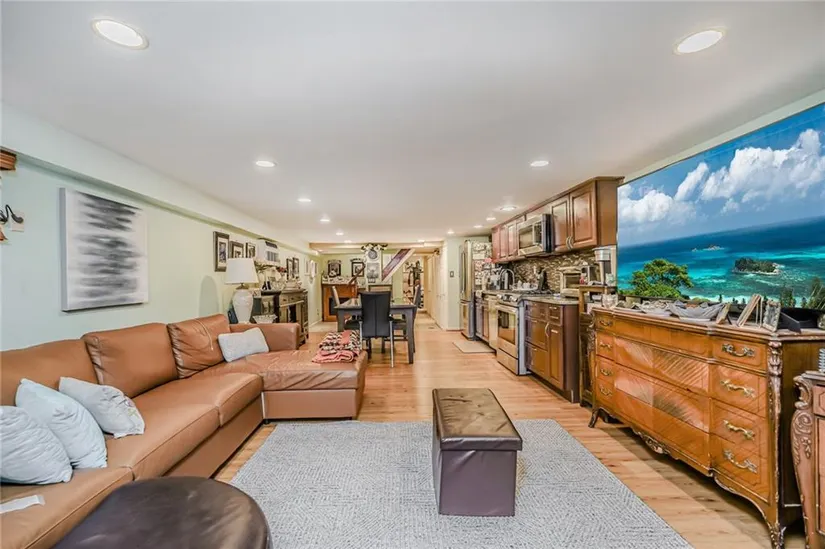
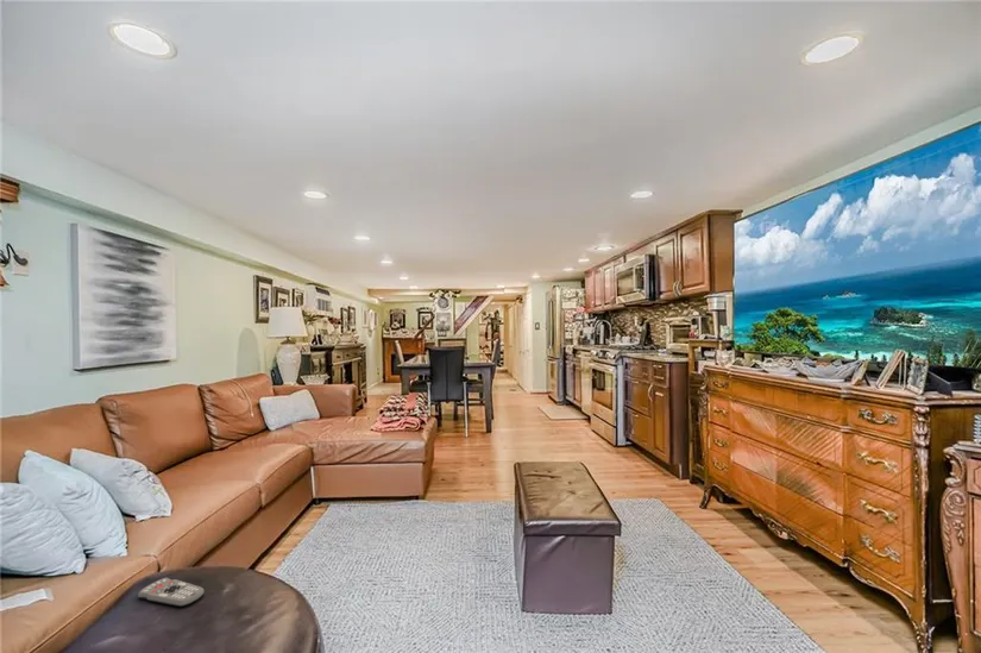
+ remote control (172, 592)
